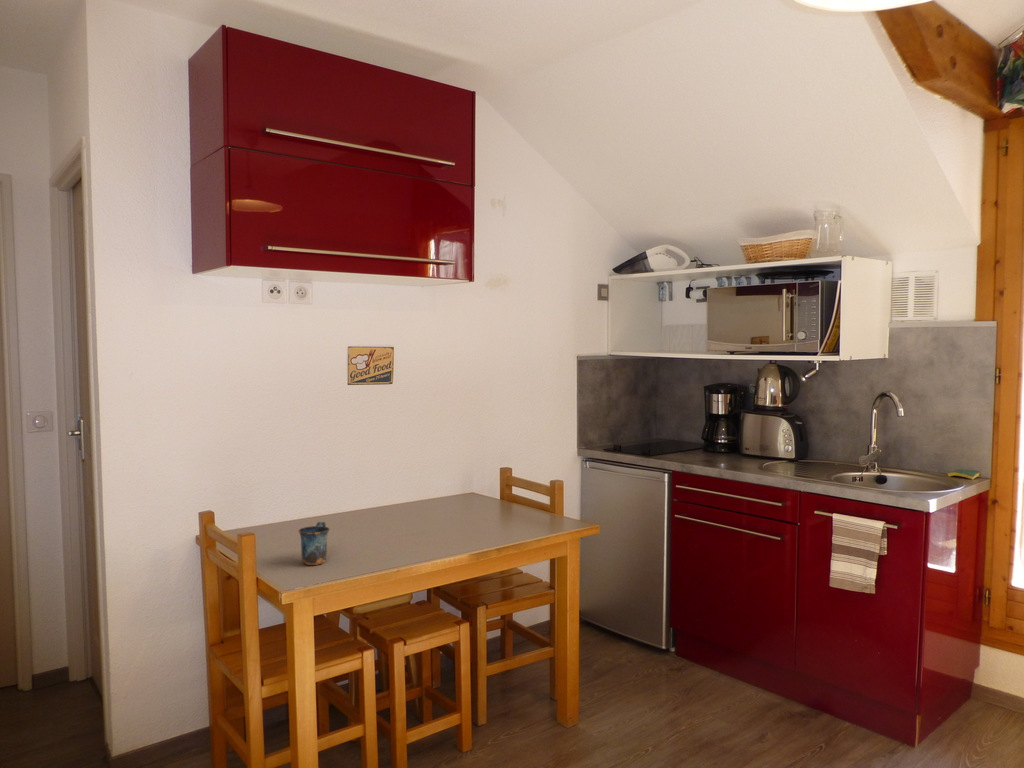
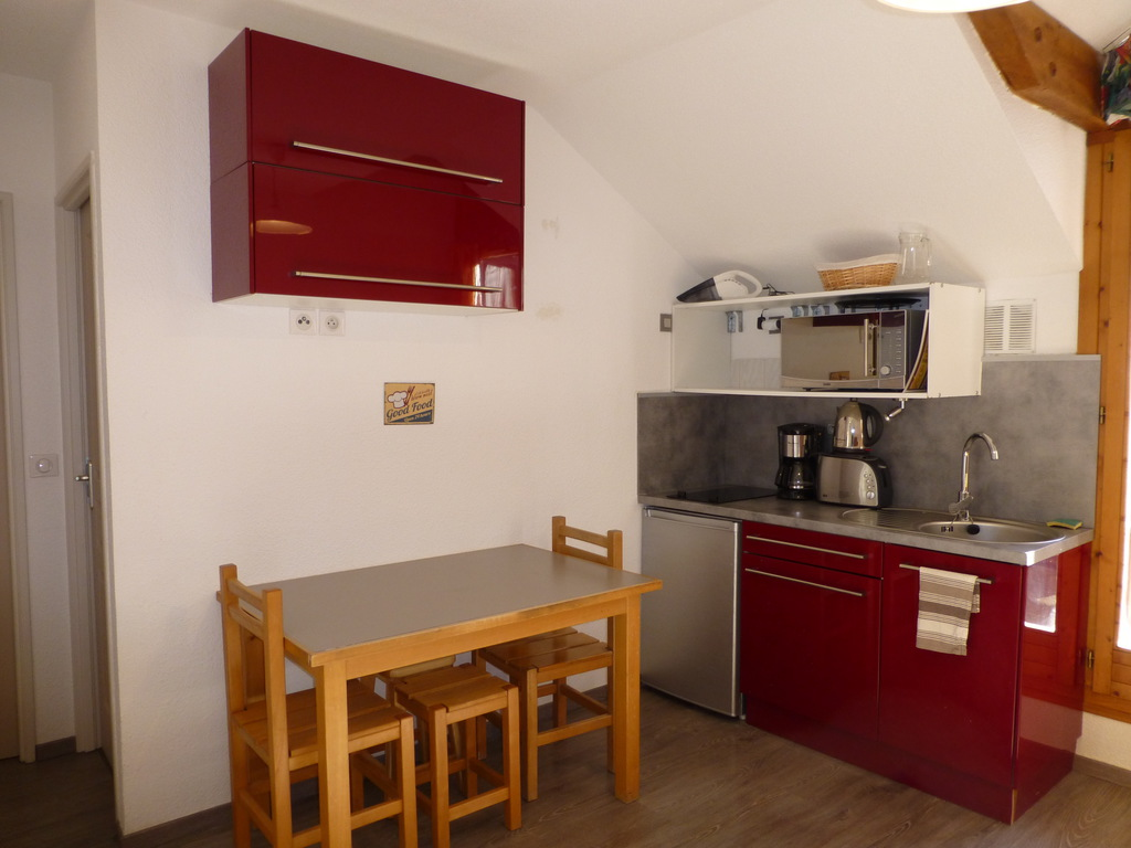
- mug (318, 543)
